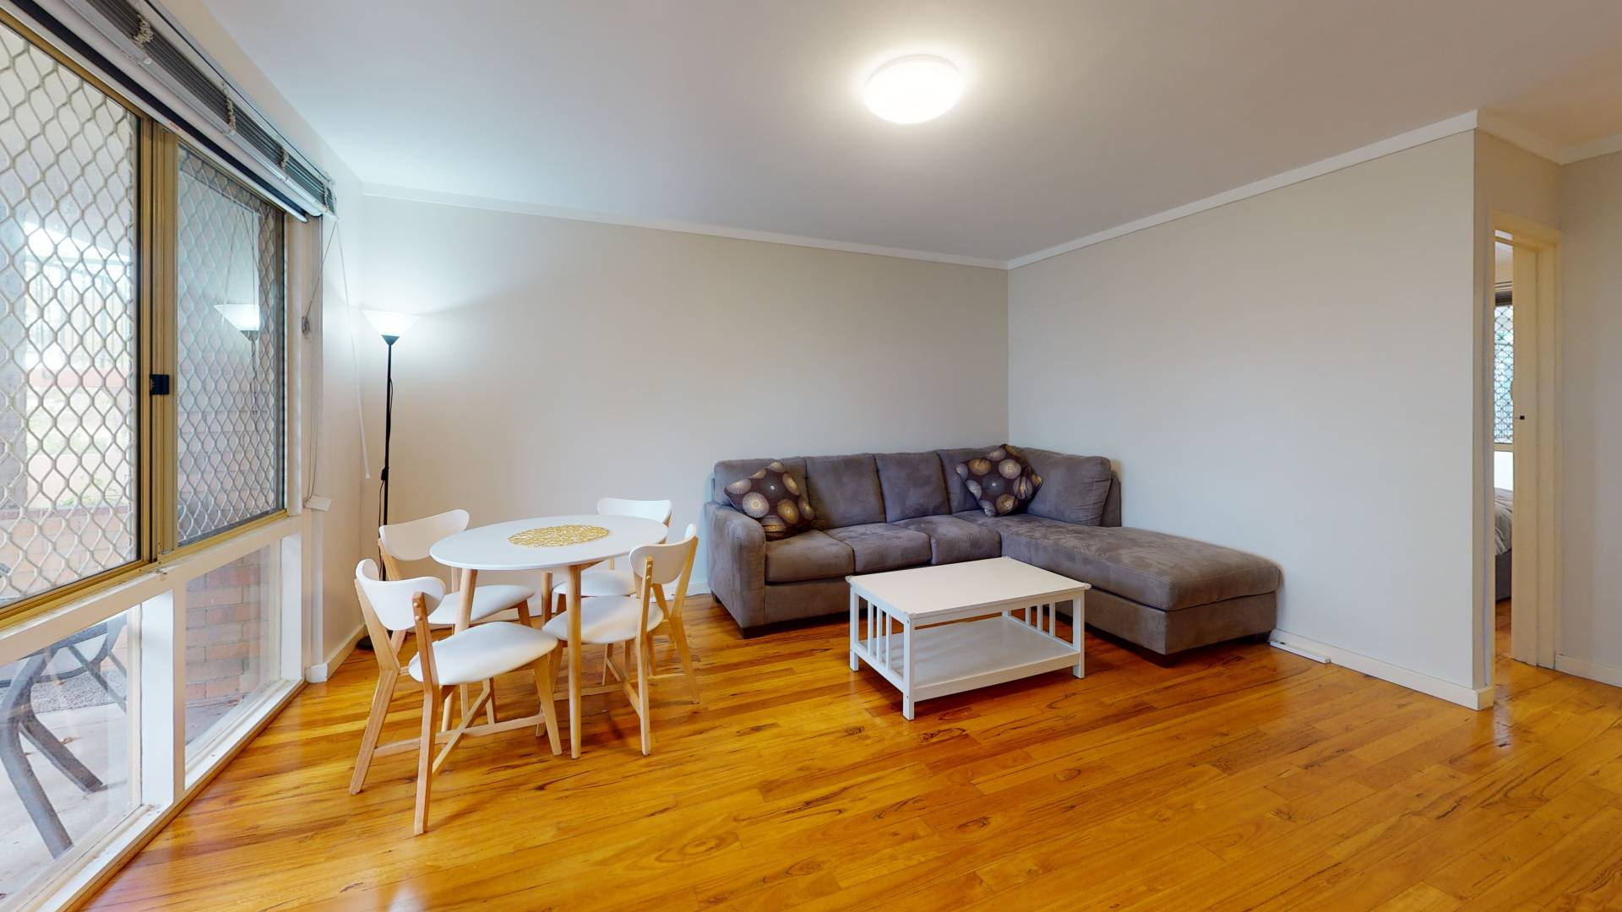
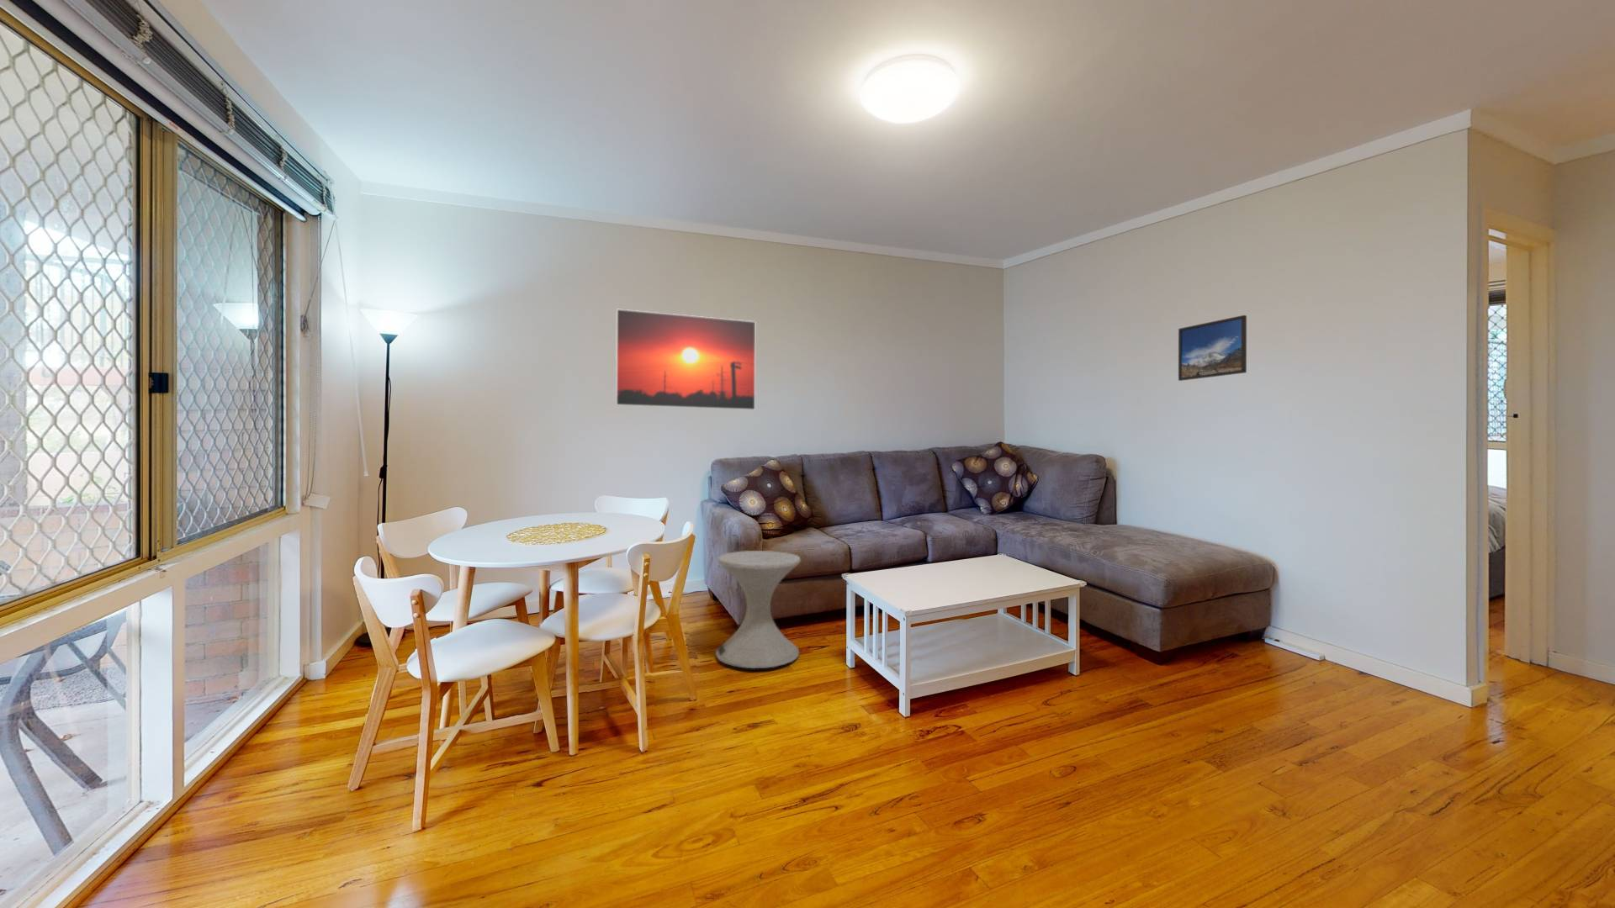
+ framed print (1210, 349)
+ side table (758, 605)
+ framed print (688, 361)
